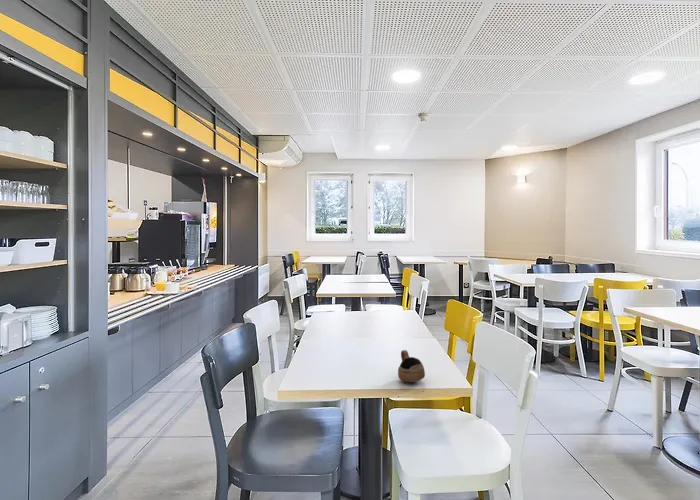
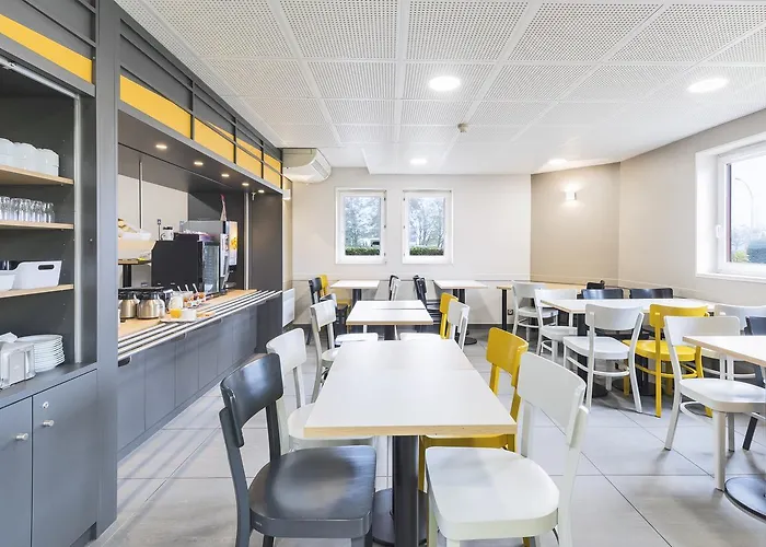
- cup (411, 366)
